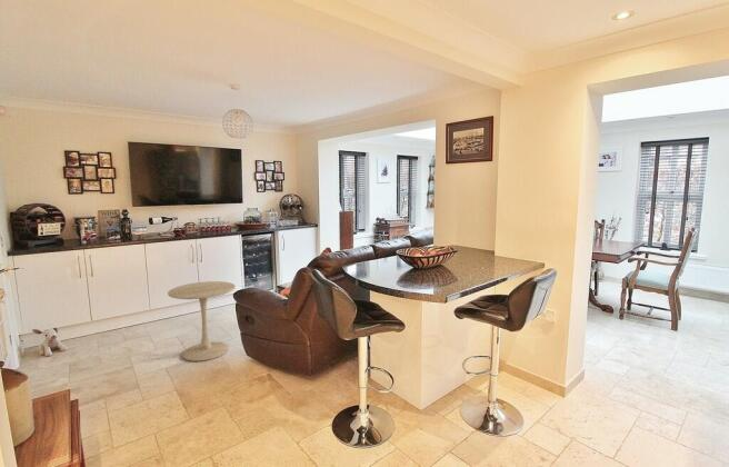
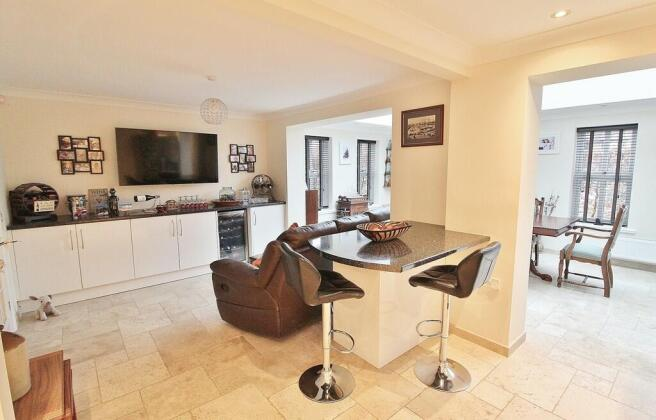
- side table (203, 320)
